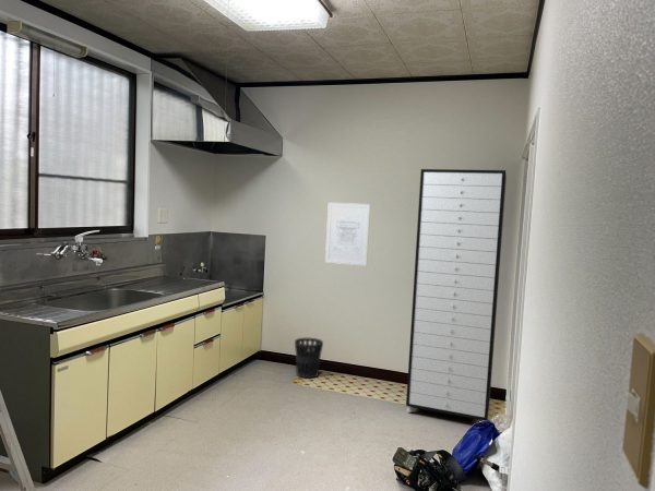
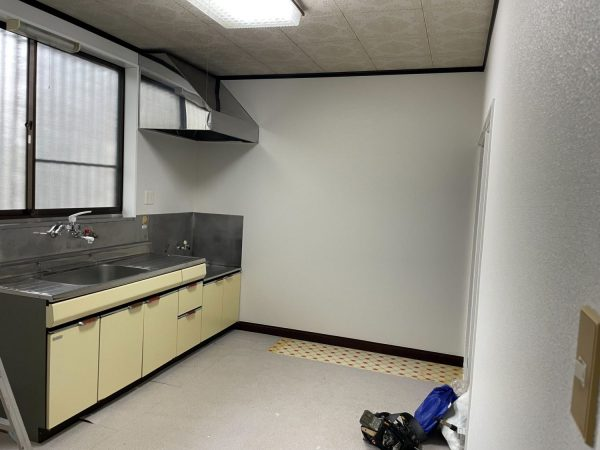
- wall art (347, 233)
- wastebasket (308, 357)
- storage cabinet (456, 292)
